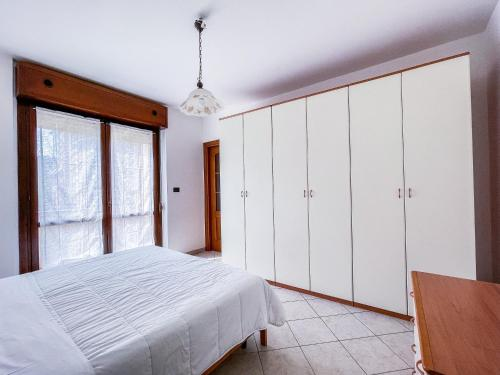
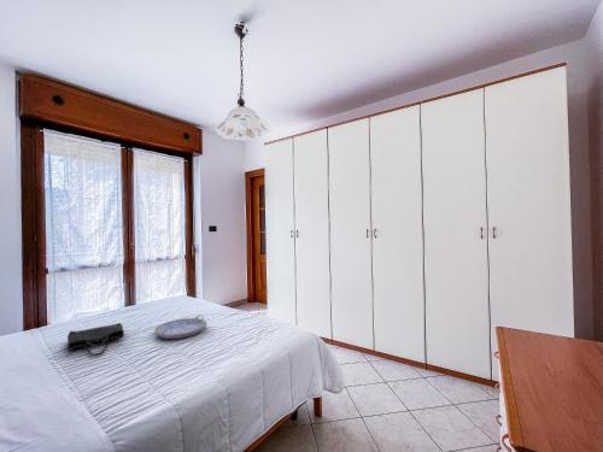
+ tote bag (96, 339)
+ serving tray (181, 327)
